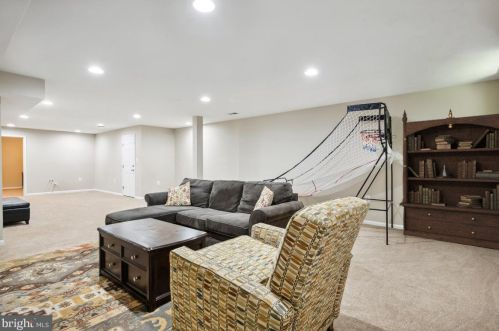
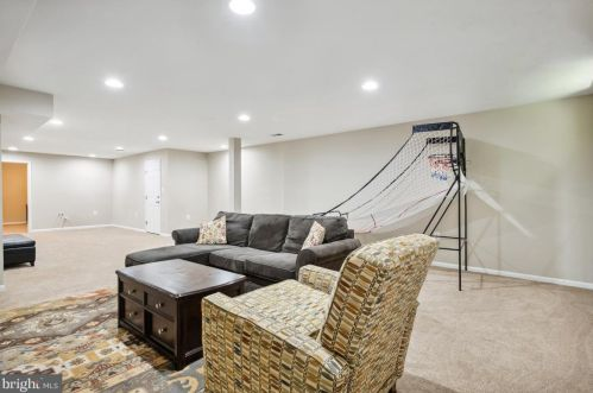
- bookcase (450, 172)
